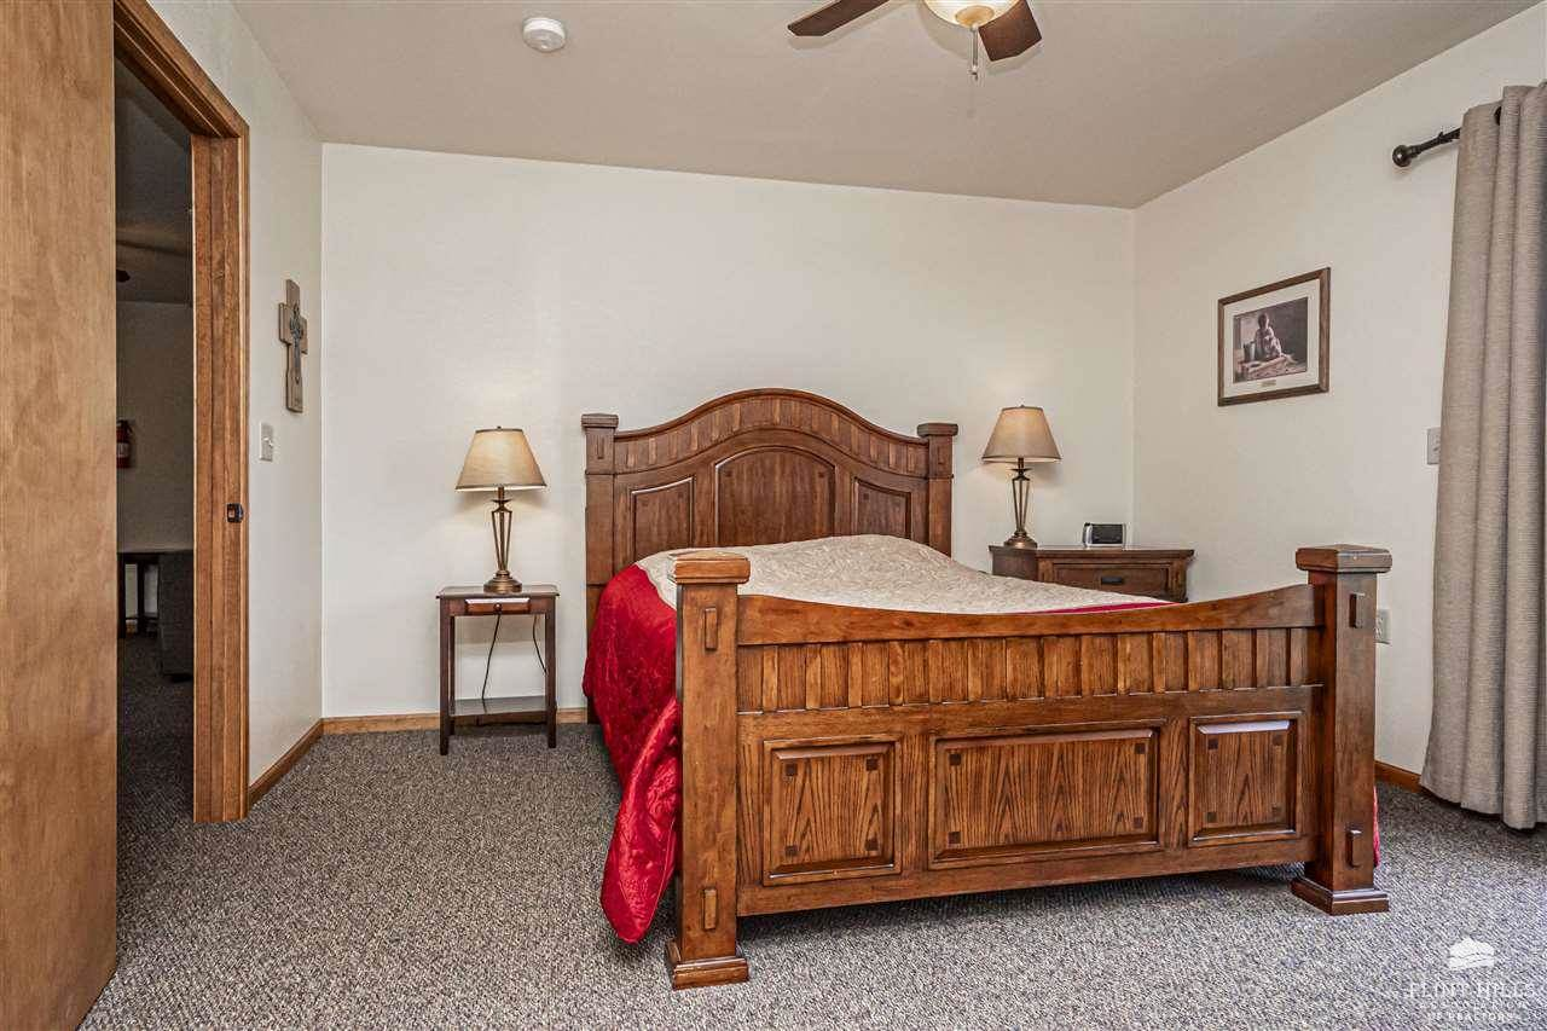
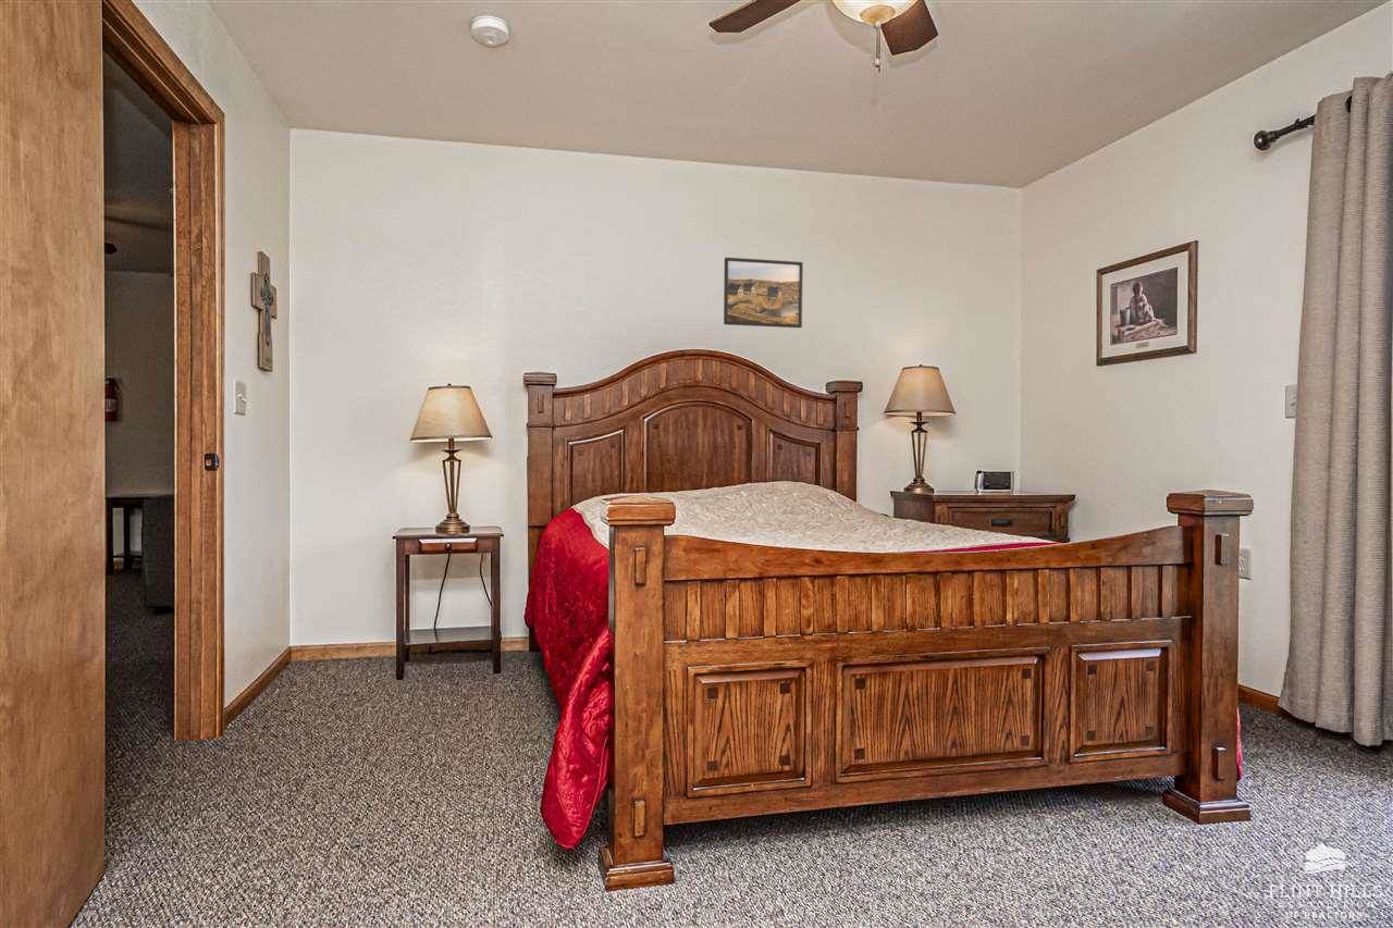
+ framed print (763, 293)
